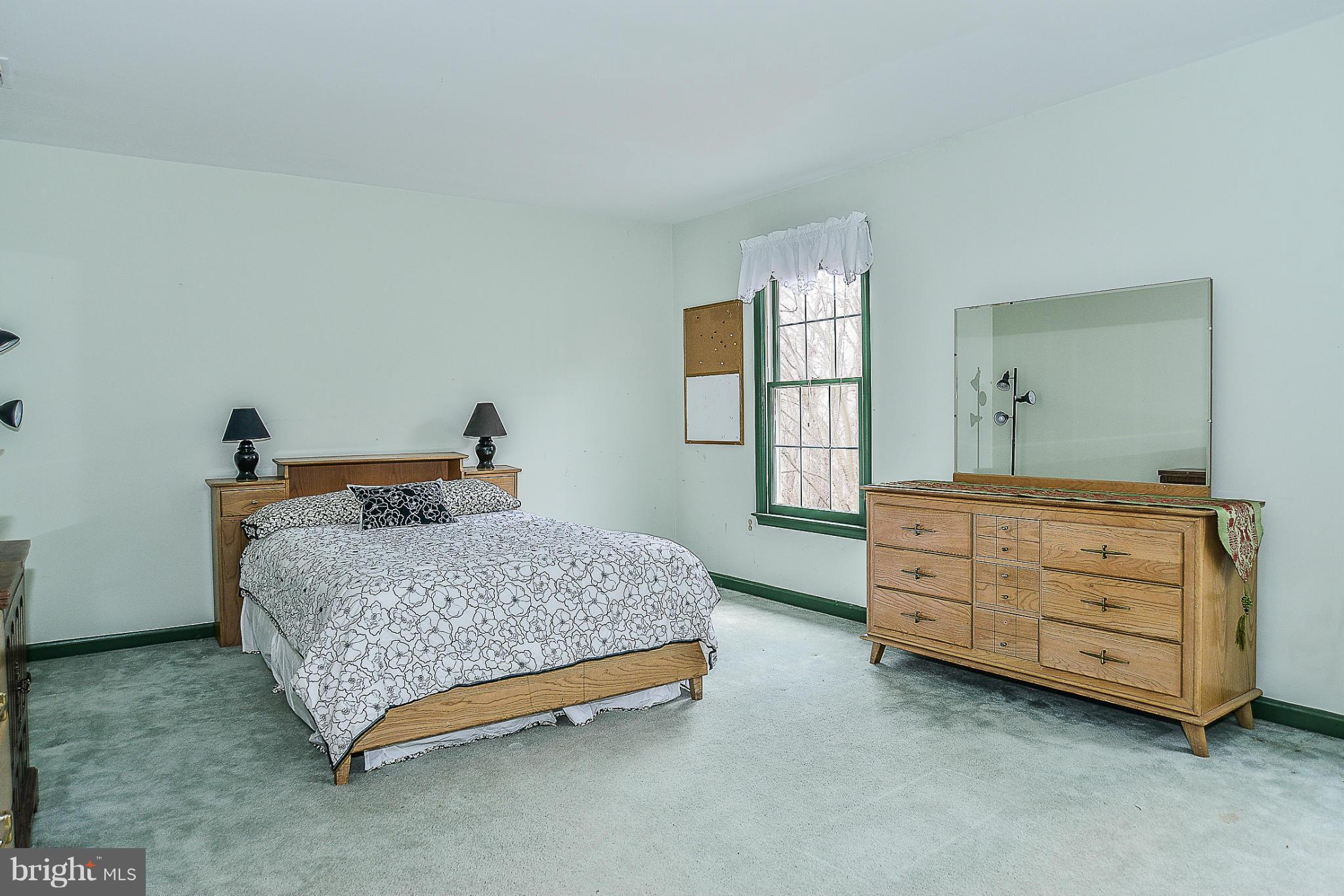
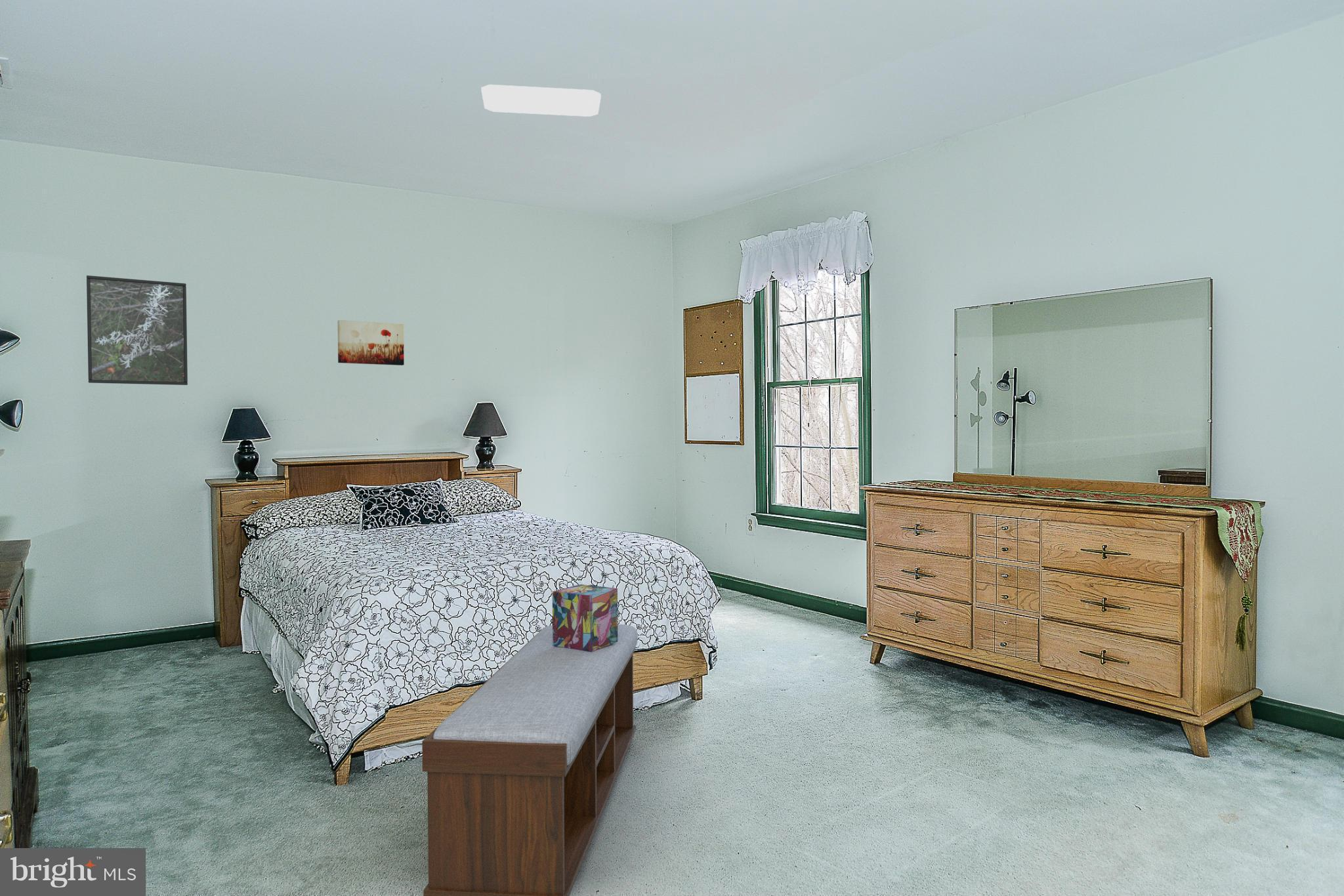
+ ceiling light (541, 100)
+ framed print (138, 332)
+ decorative box (585, 617)
+ wall art (371, 343)
+ bench (555, 737)
